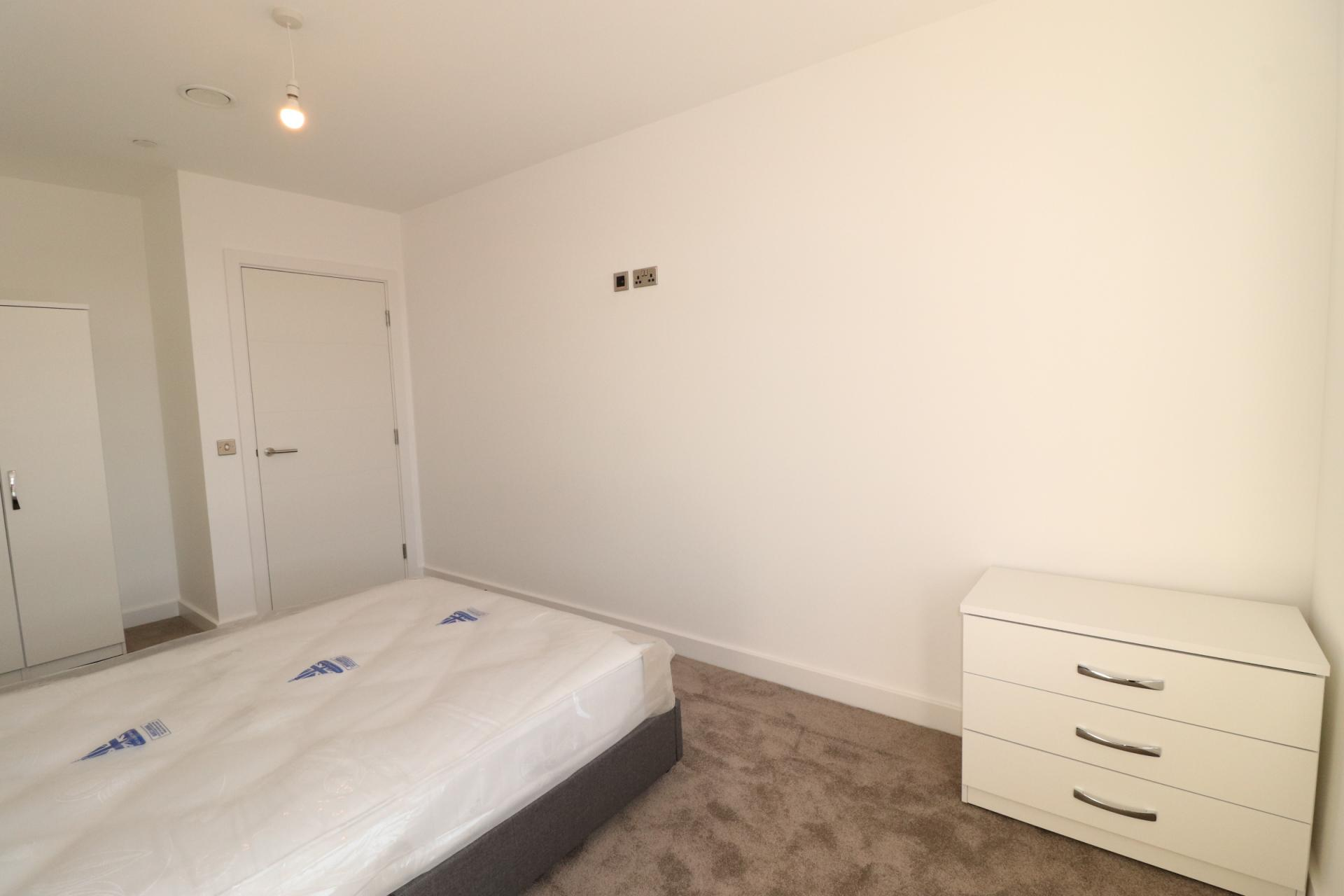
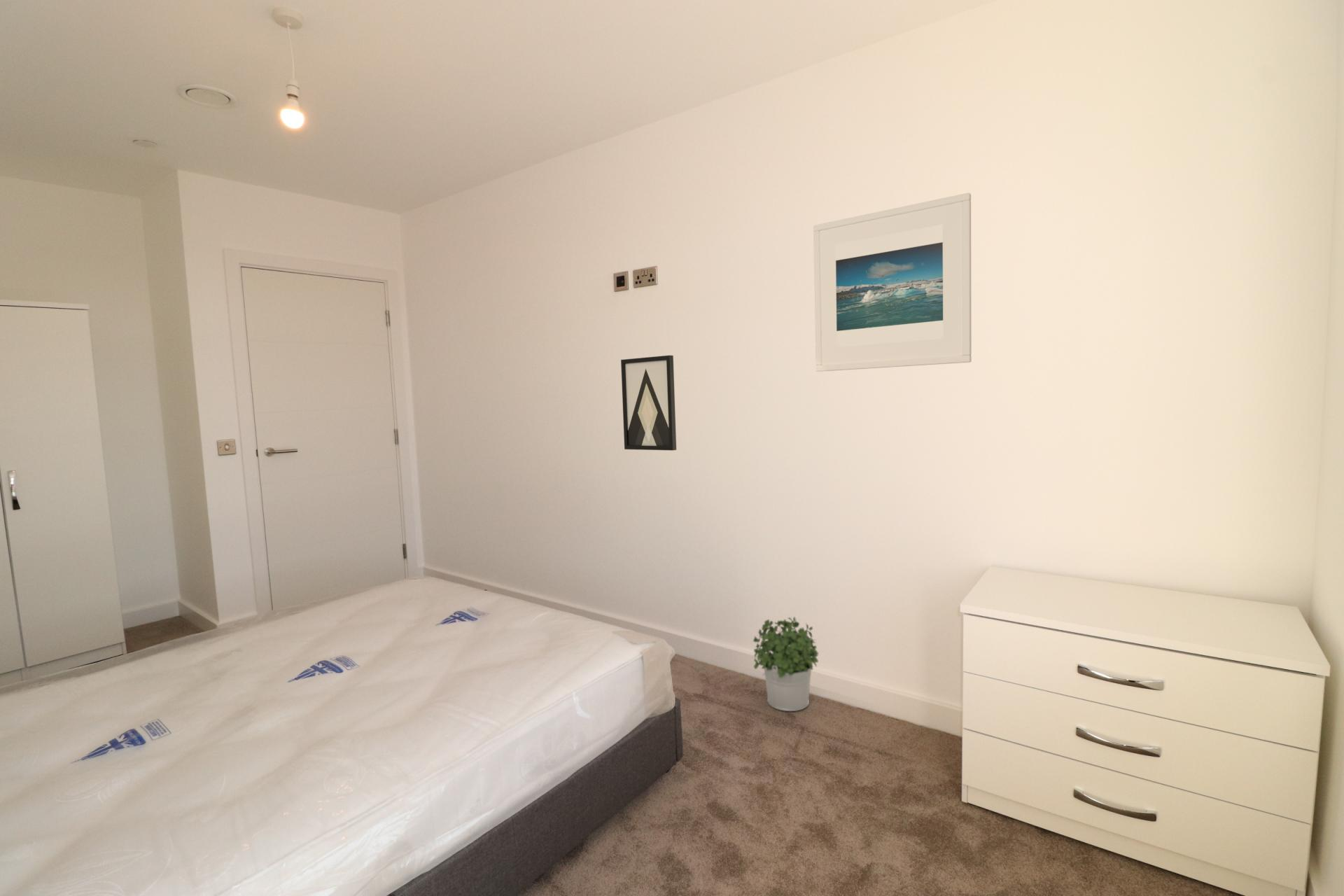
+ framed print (887, 289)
+ wall art (648, 403)
+ potted plant (783, 662)
